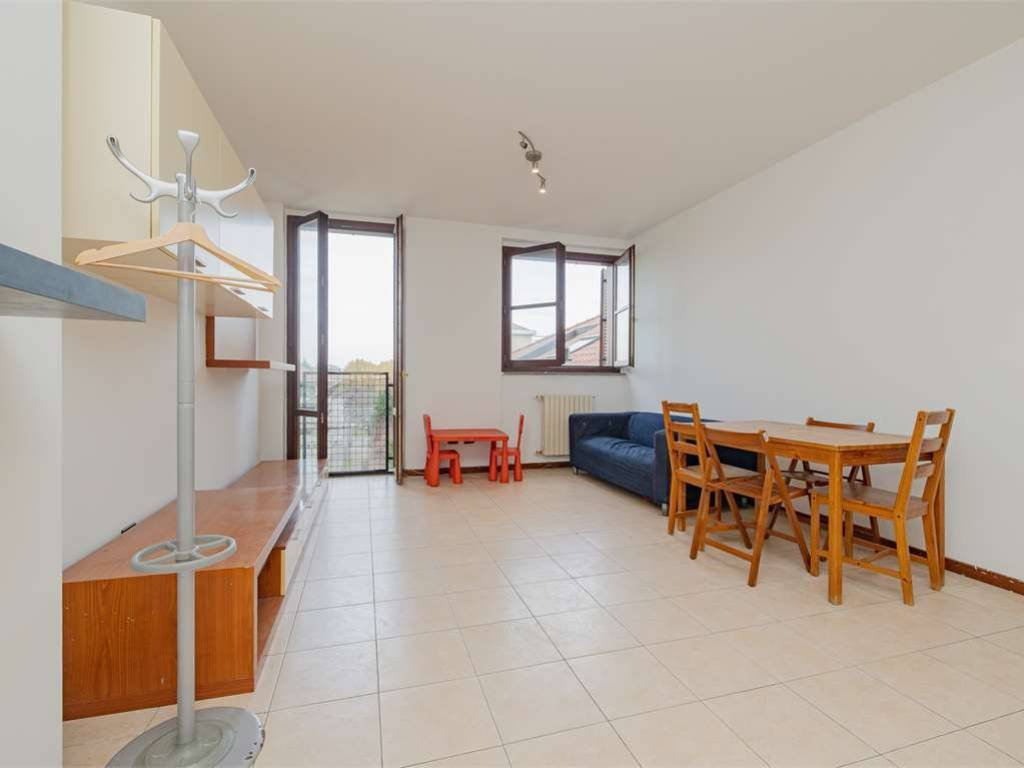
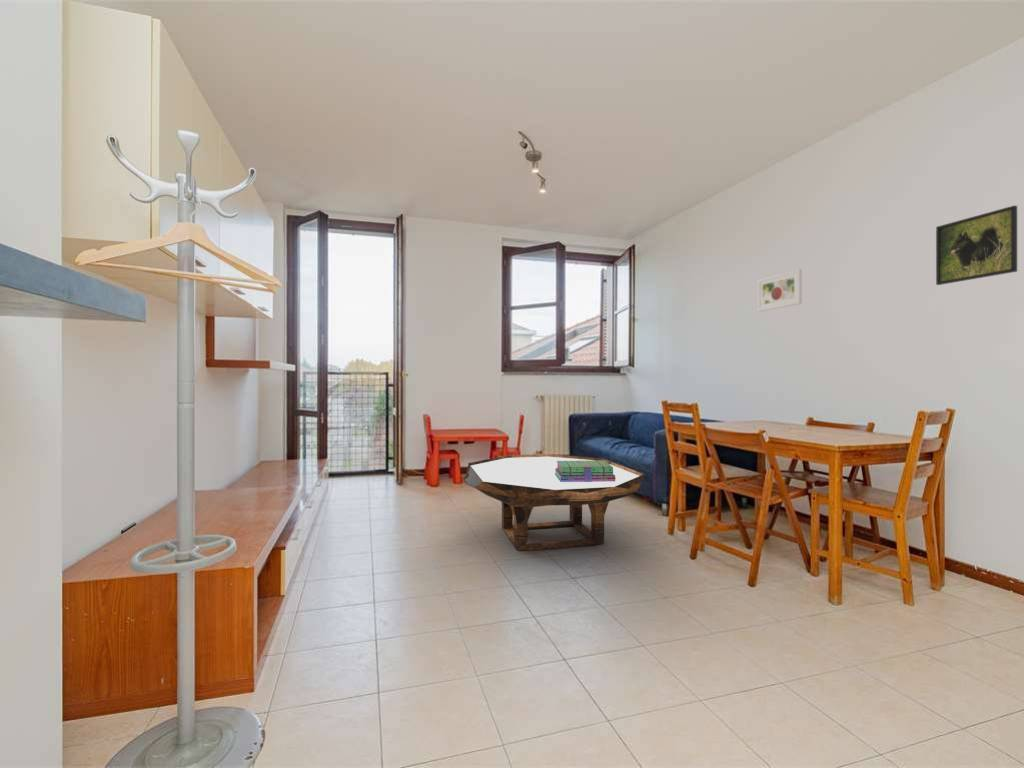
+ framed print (778, 291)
+ stack of books (583, 470)
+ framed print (974, 247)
+ coffee table (550, 501)
